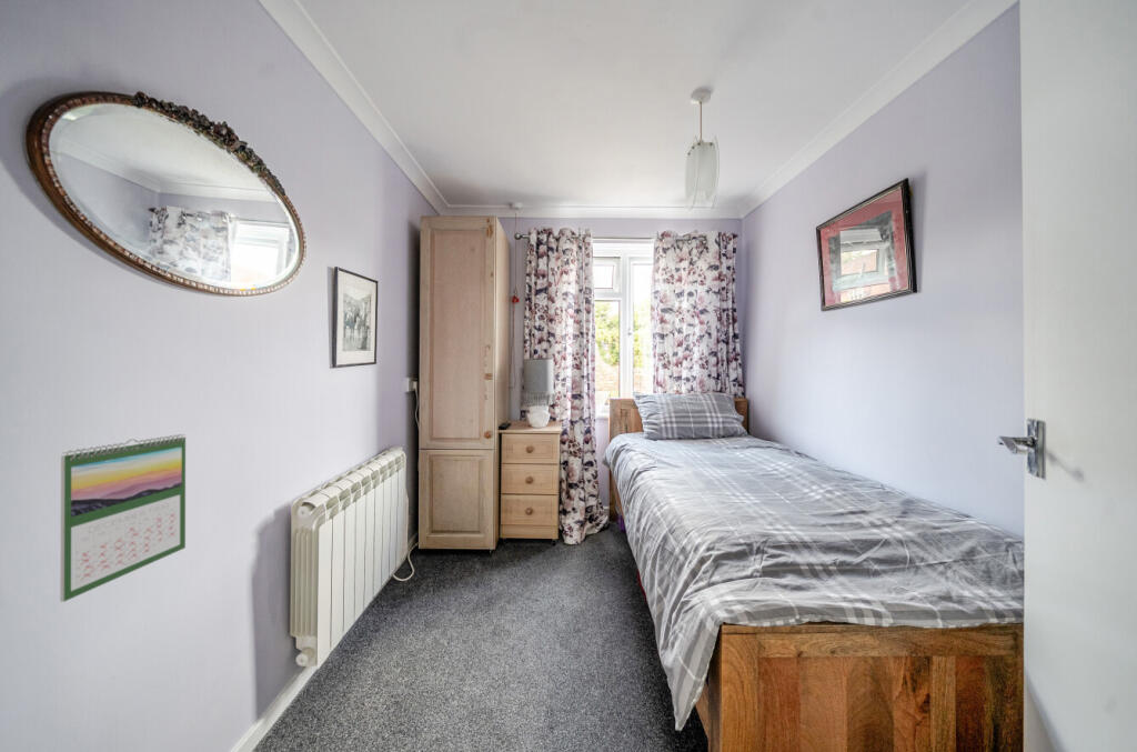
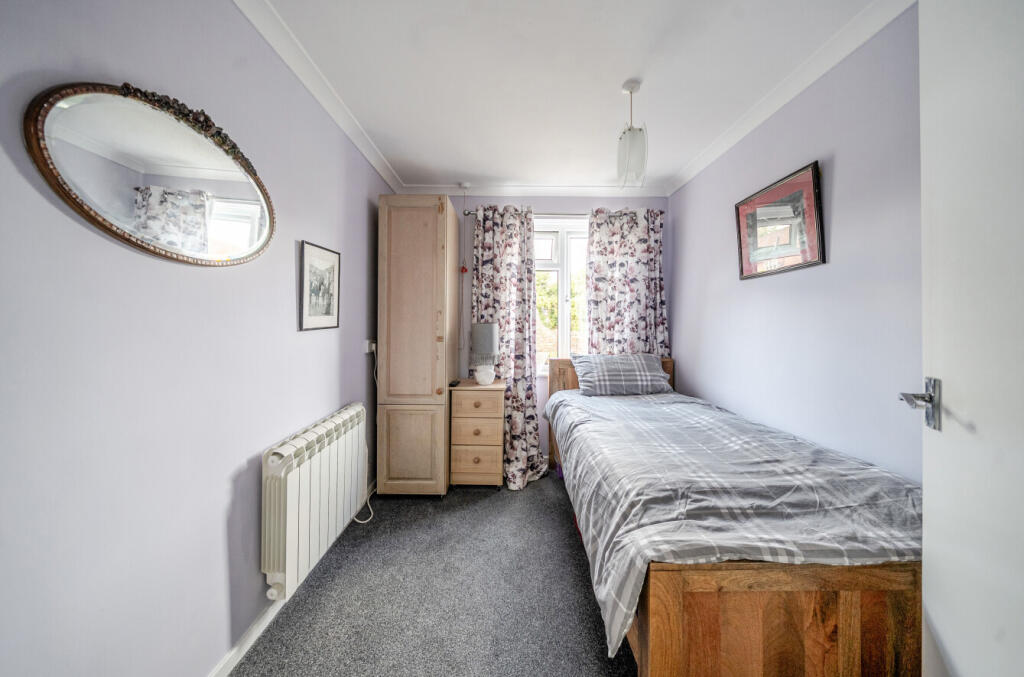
- calendar (131, 504)
